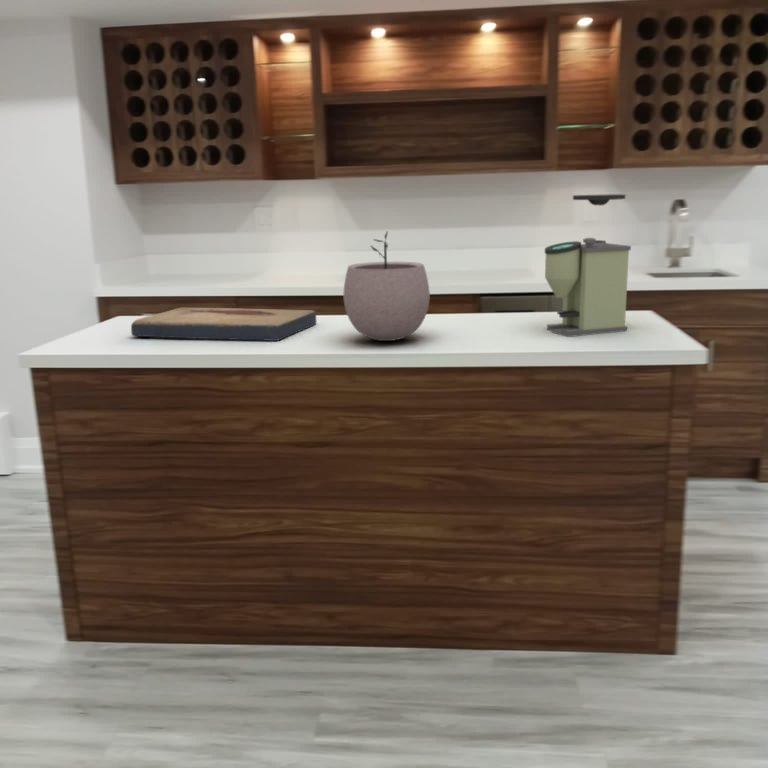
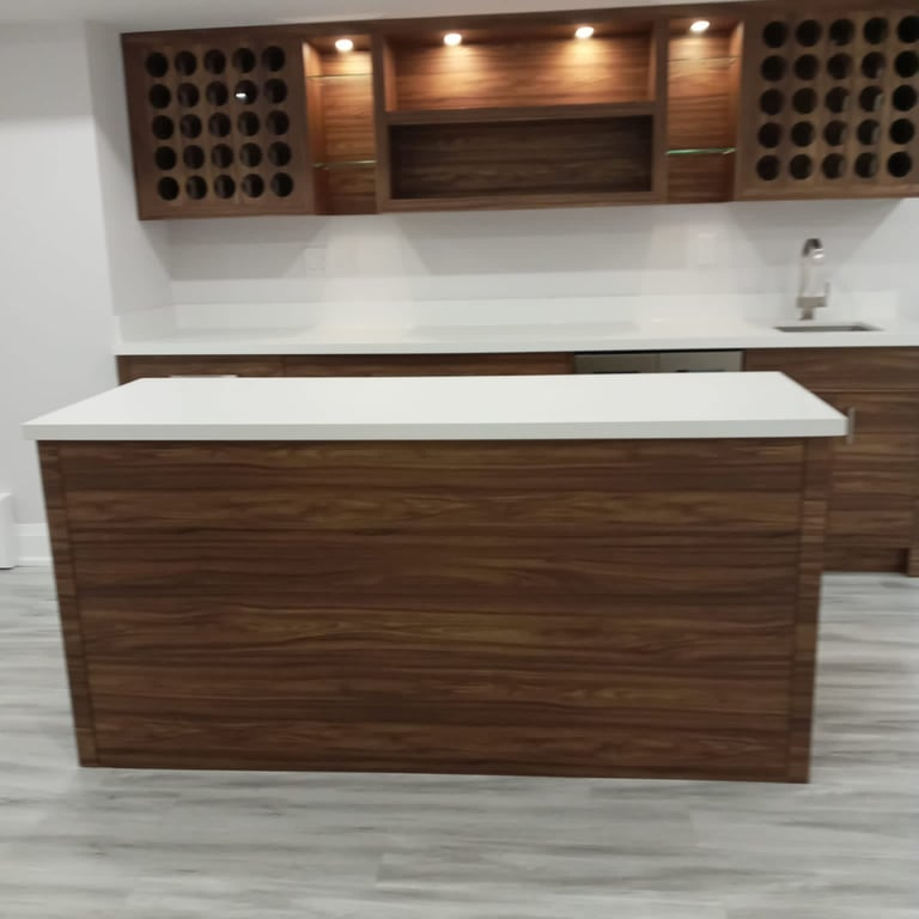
- coffee grinder (589, 264)
- plant pot (386, 286)
- fish fossil (225, 322)
